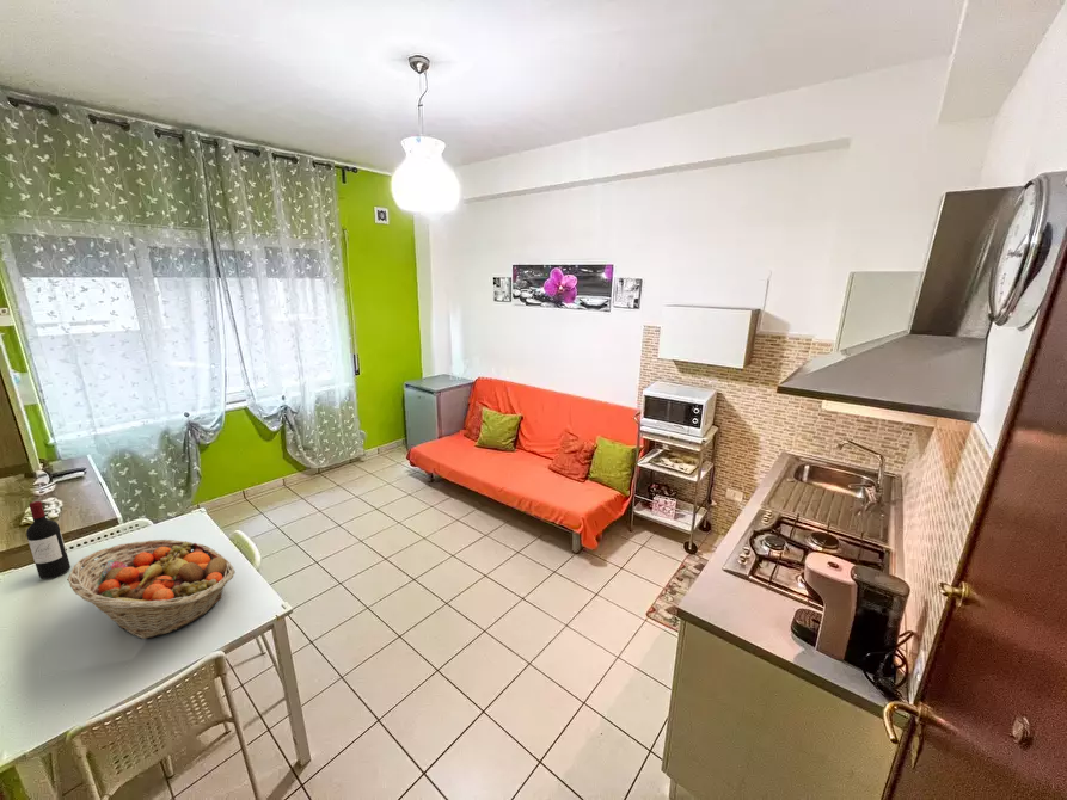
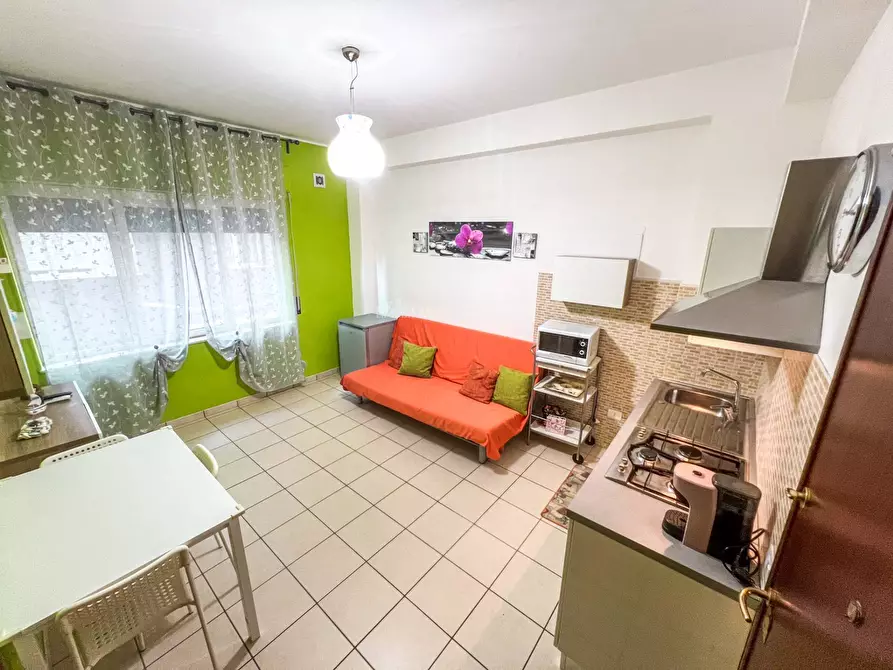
- fruit basket (159, 579)
- wine bottle (45, 537)
